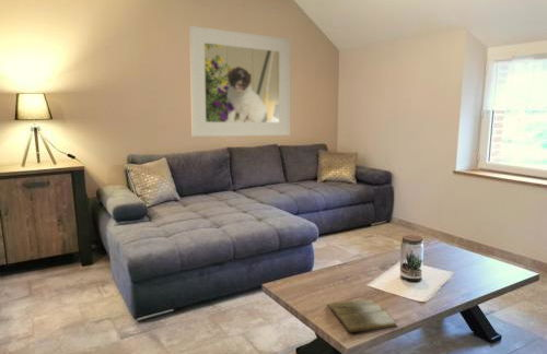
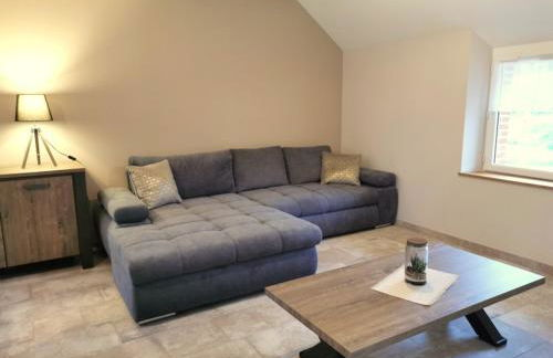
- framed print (243, 85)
- book (360, 312)
